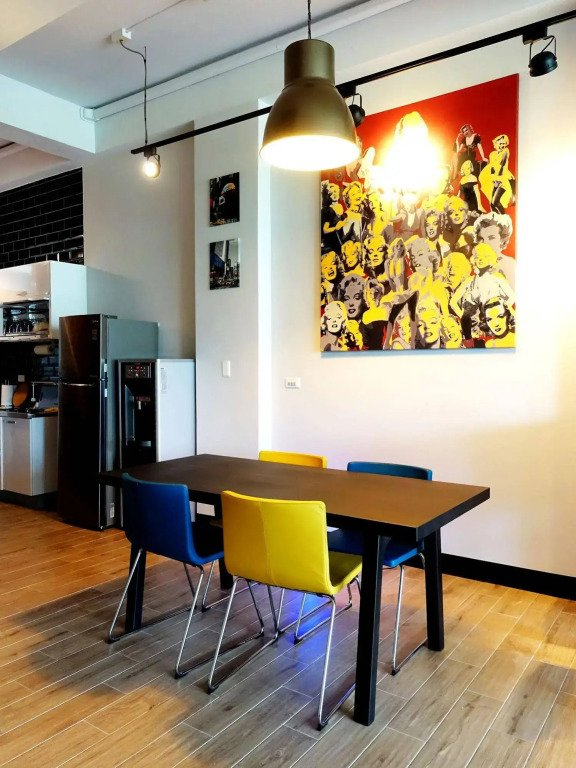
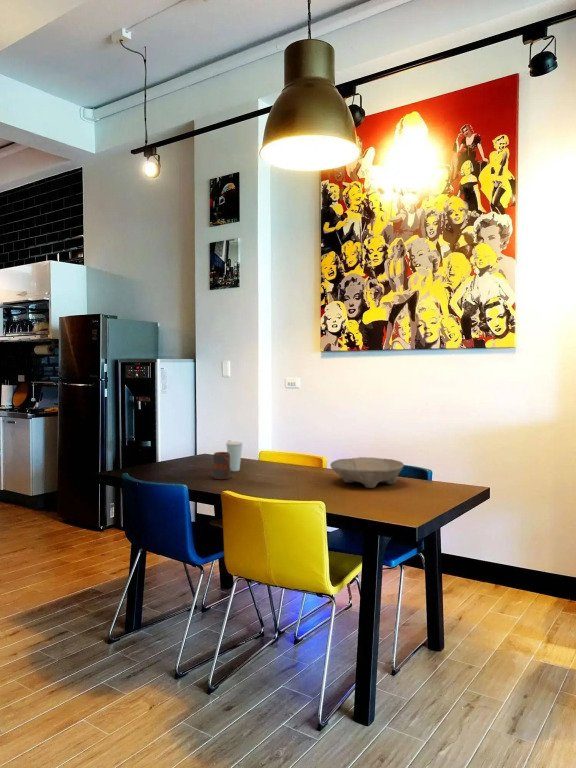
+ bowl (366, 472)
+ cup (234, 455)
+ mug (223, 465)
